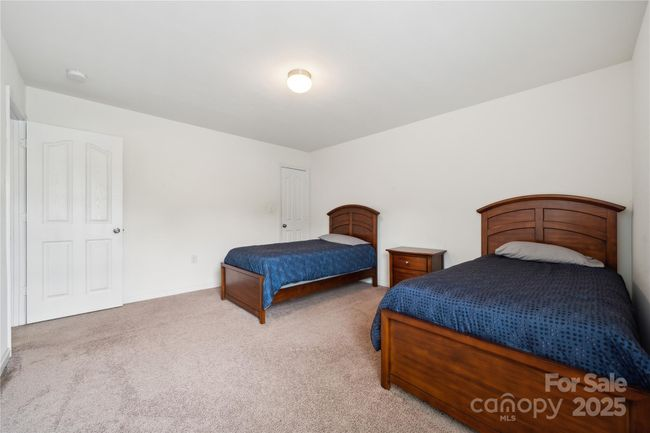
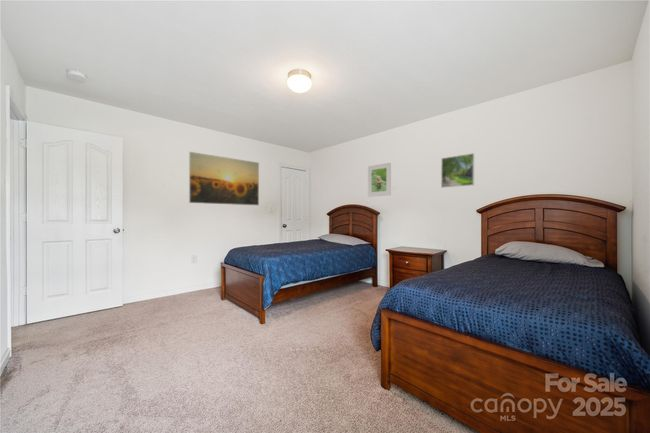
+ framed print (457, 171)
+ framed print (379, 180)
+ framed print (227, 181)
